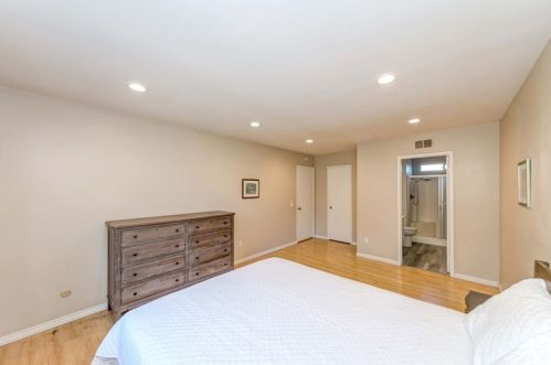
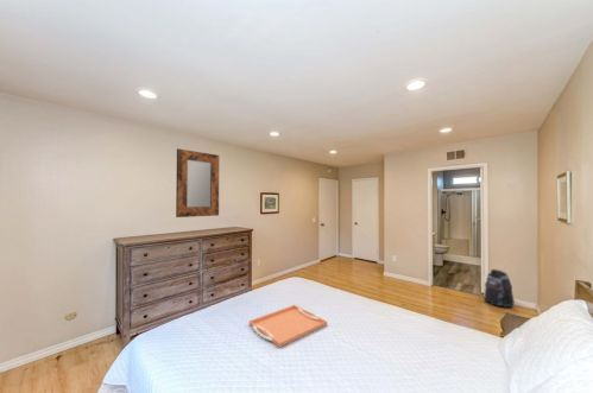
+ home mirror (198, 184)
+ serving tray (288, 322)
+ backpack (498, 286)
